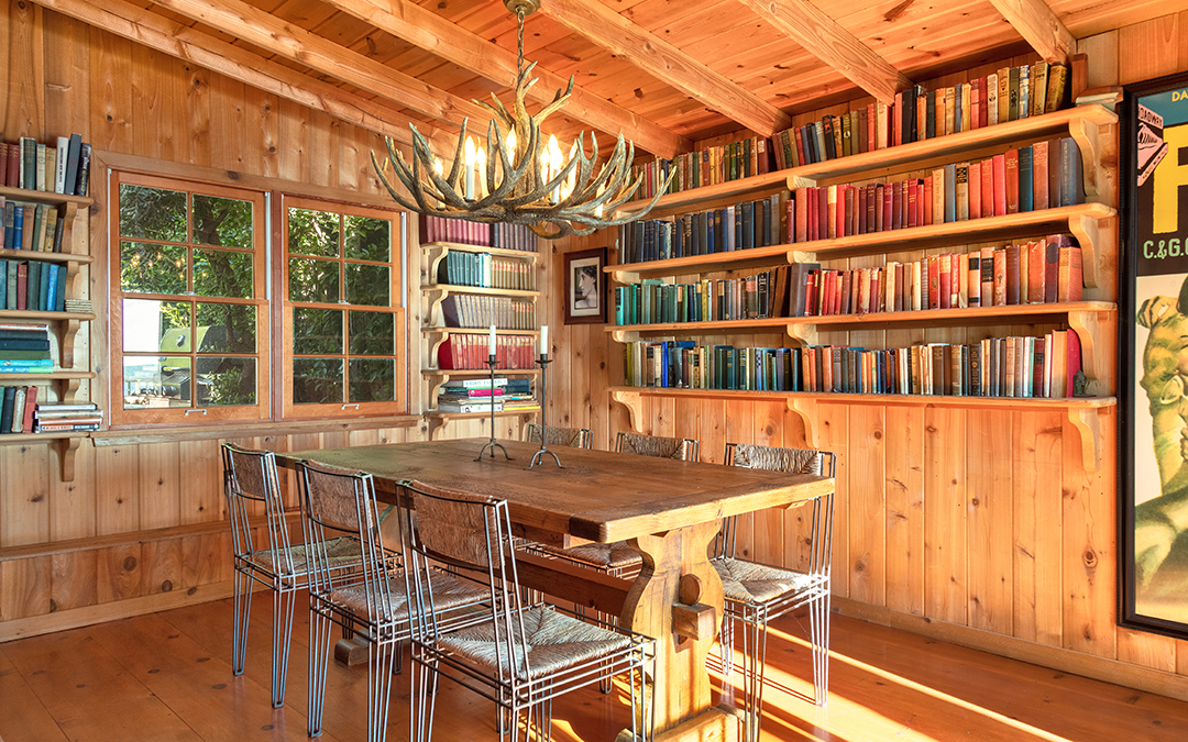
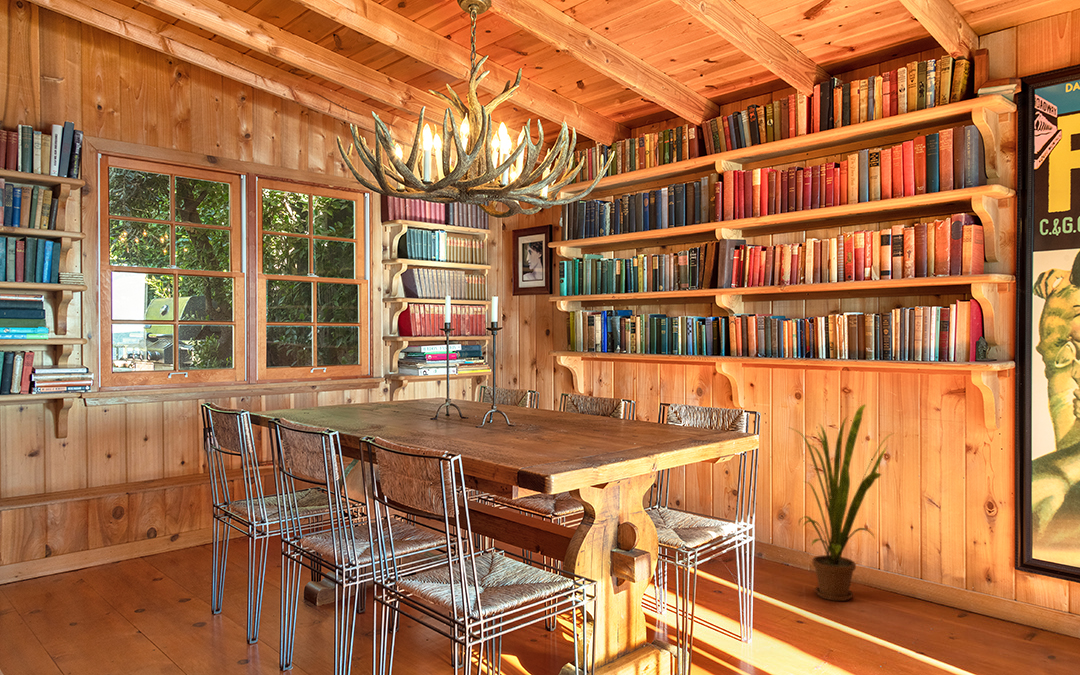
+ house plant (834, 499)
